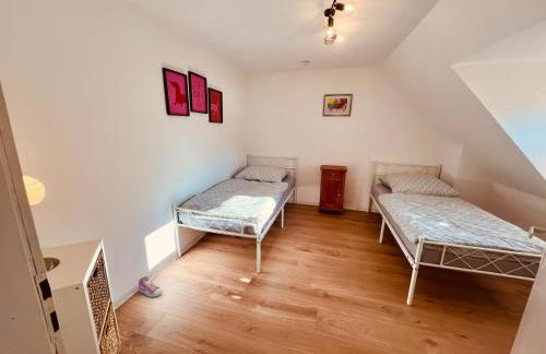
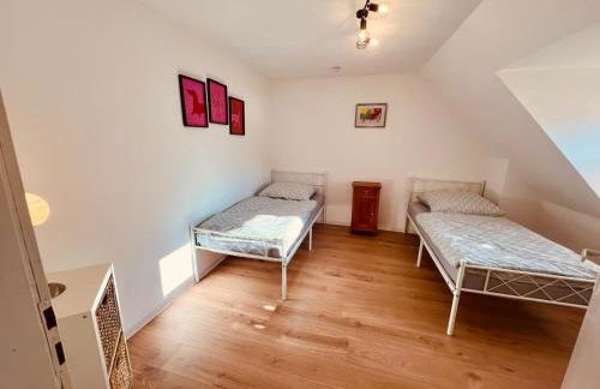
- sneaker (149, 285)
